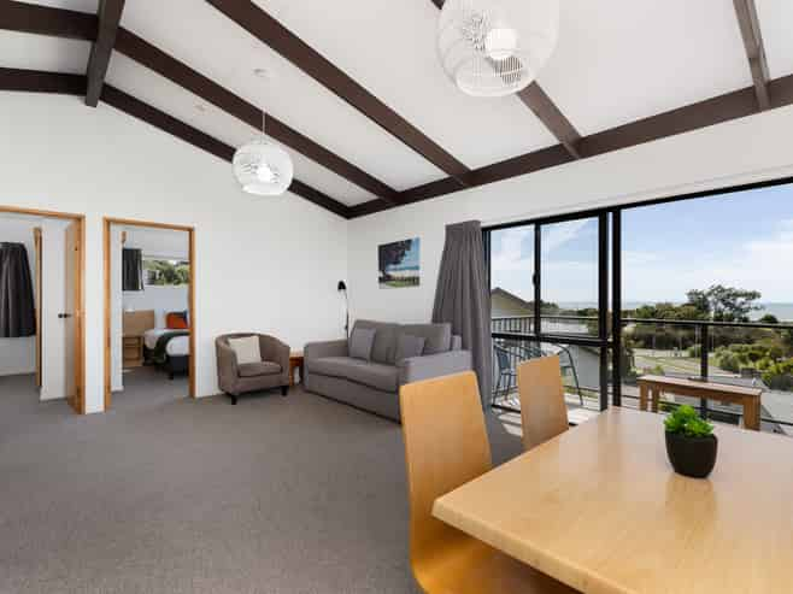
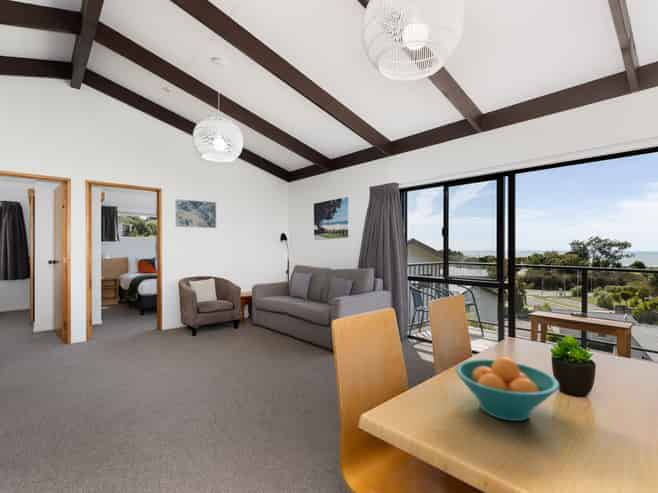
+ wall art (196, 214)
+ fruit bowl (504, 384)
